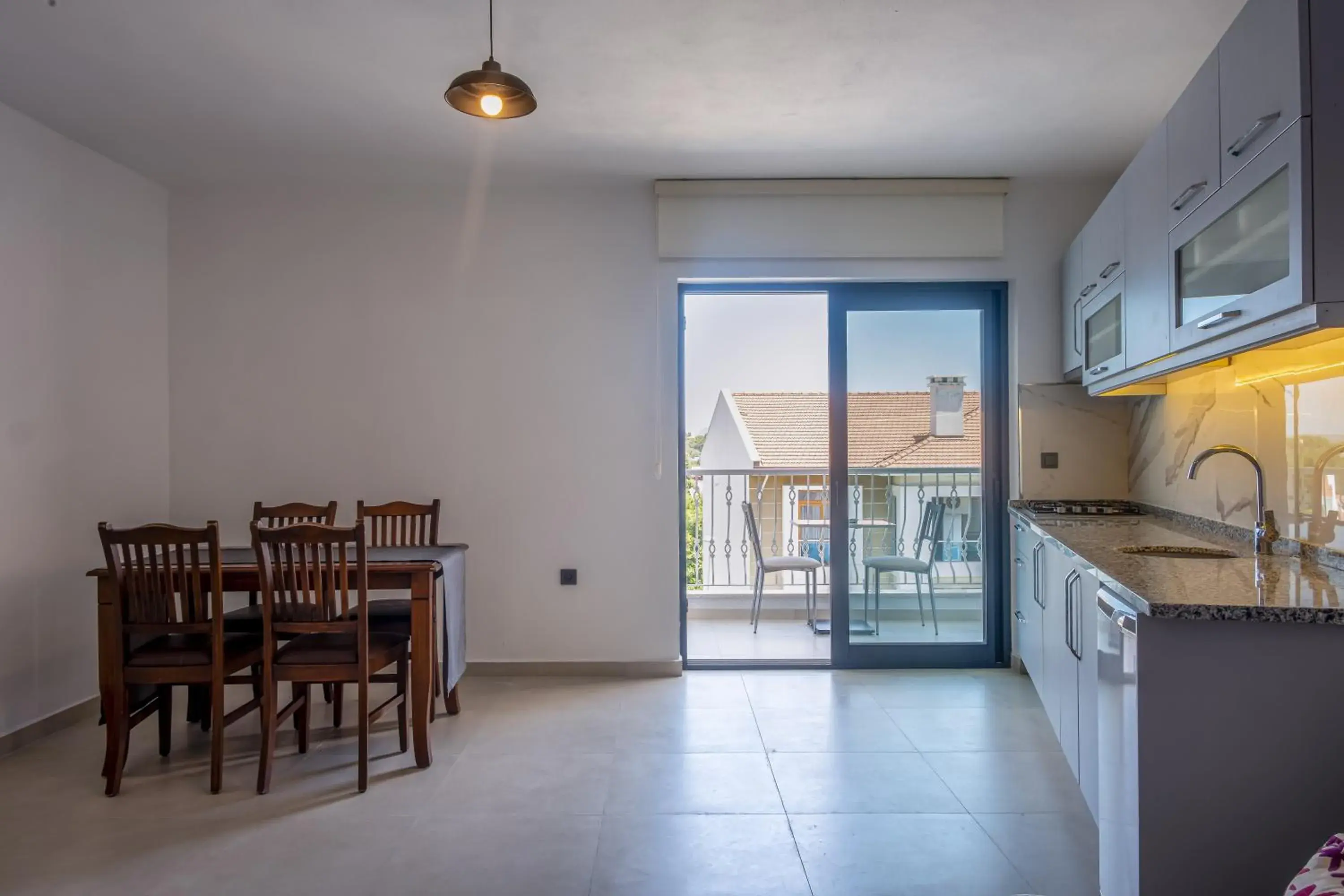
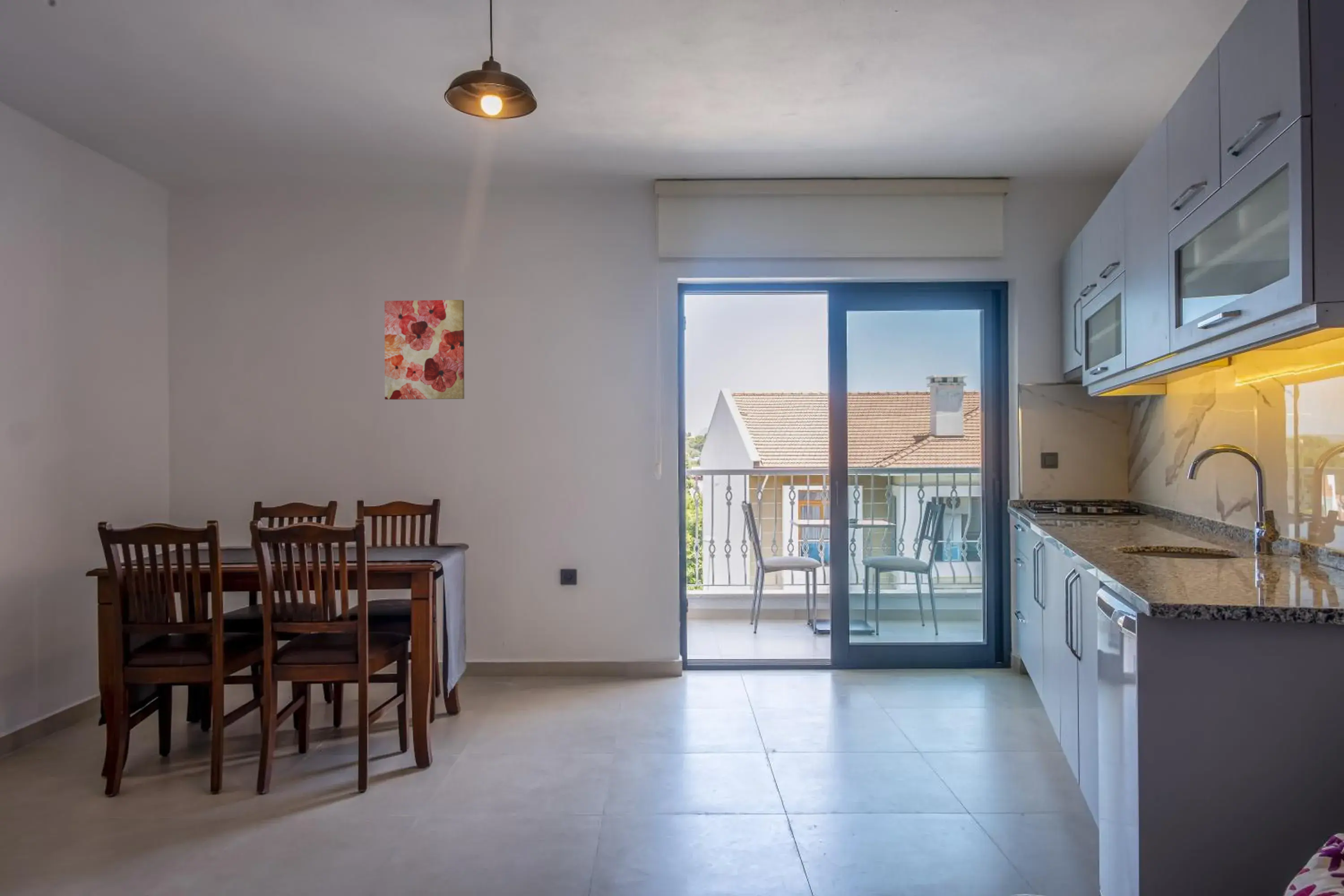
+ wall art (424, 350)
